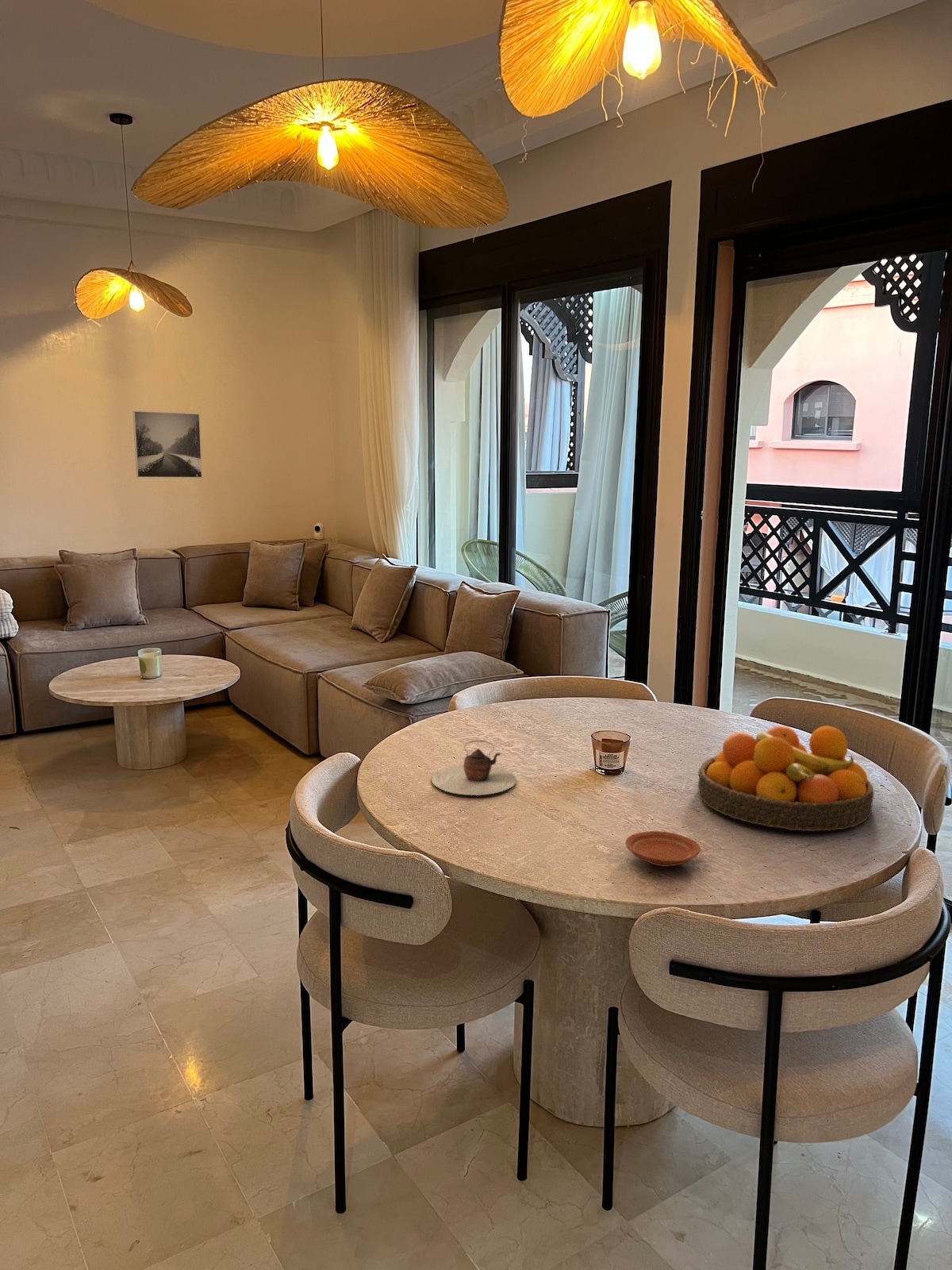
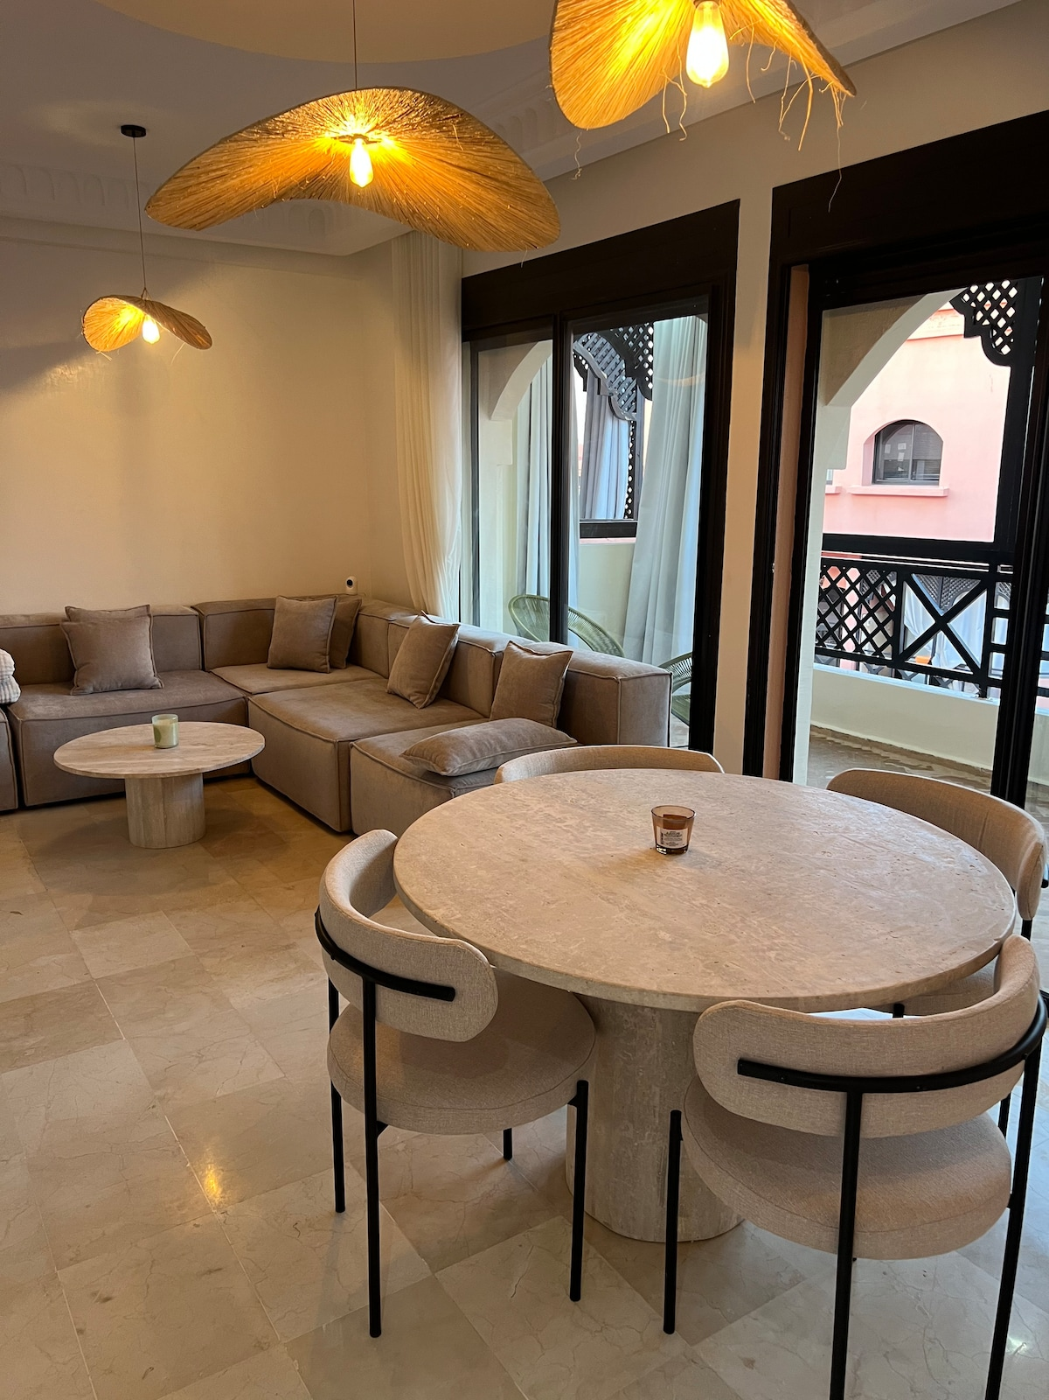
- fruit bowl (785, 764)
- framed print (168, 444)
- plate (662, 852)
- teapot (474, 760)
